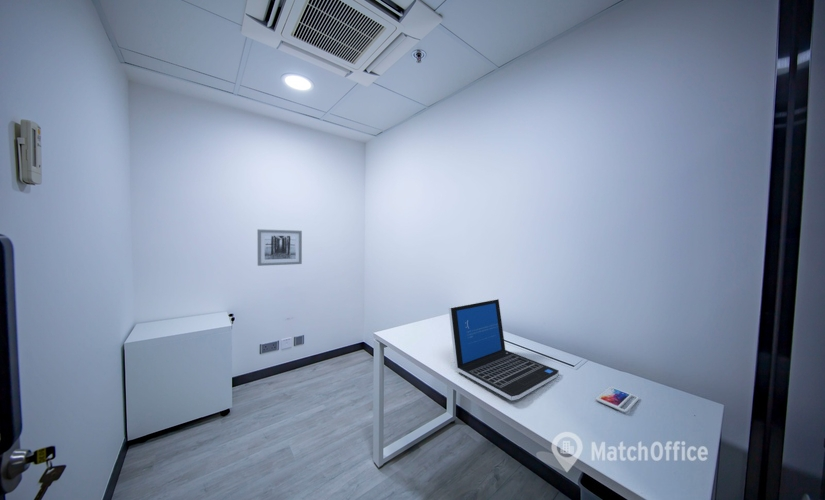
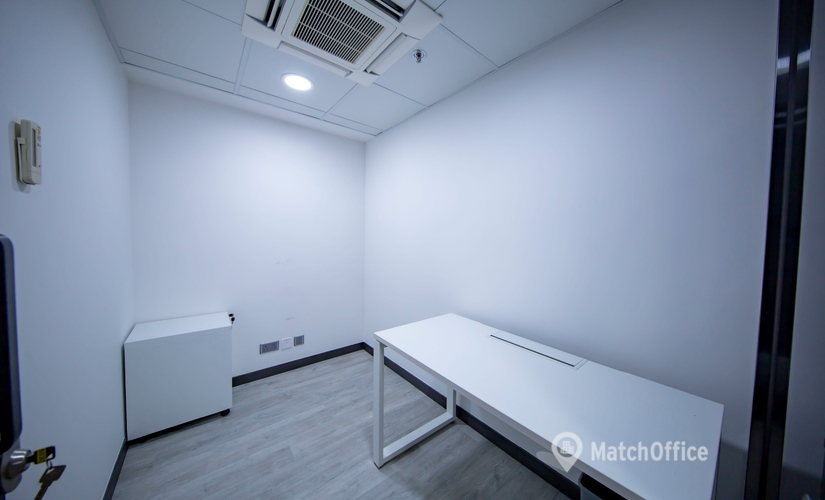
- wall art (280, 247)
- laptop (503, 340)
- smartphone (617, 398)
